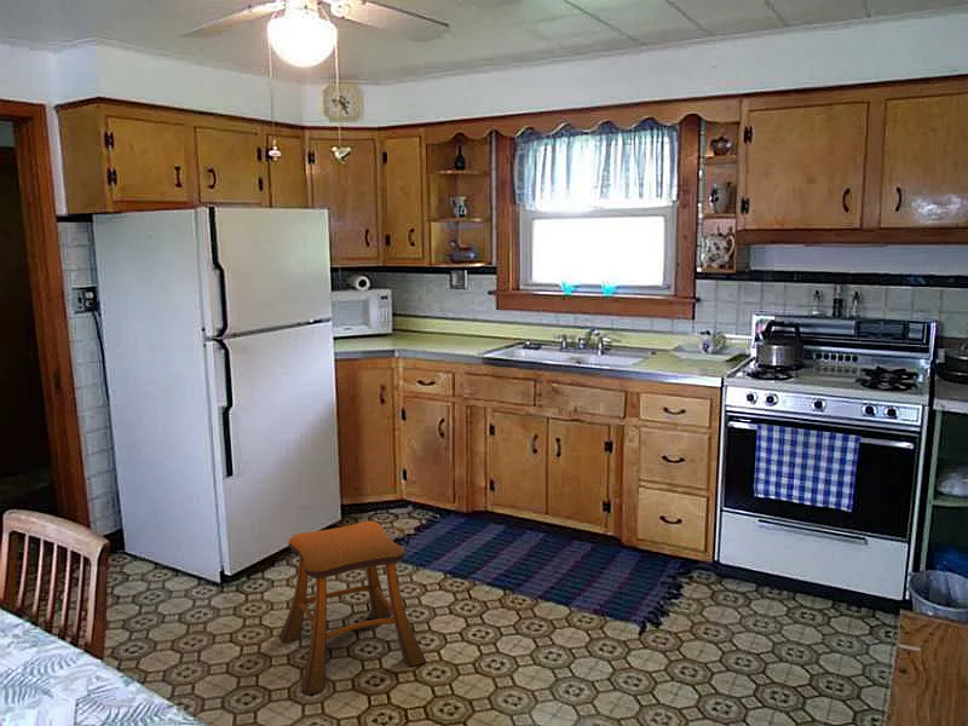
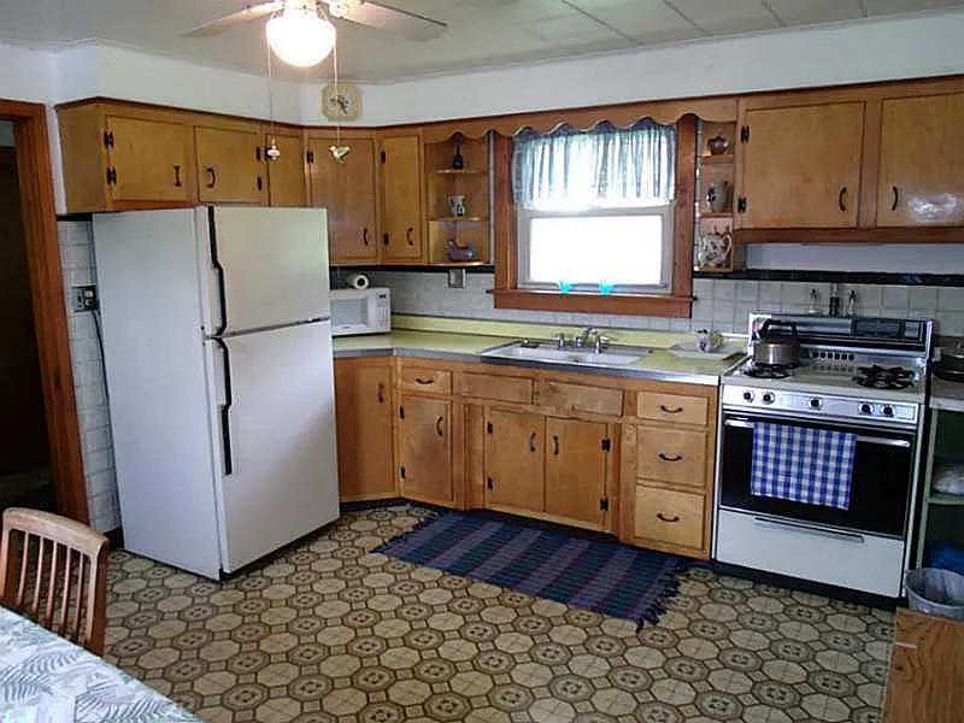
- stool (347, 593)
